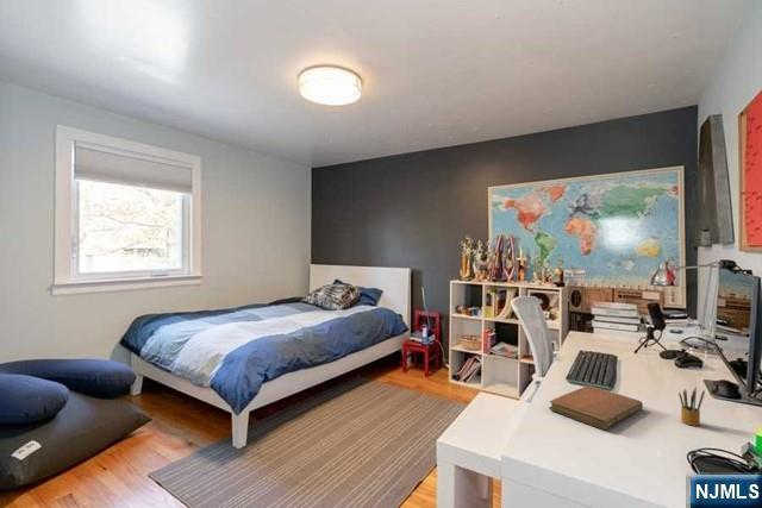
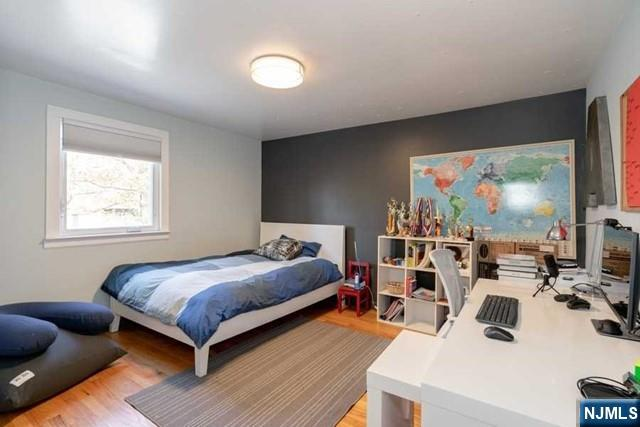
- notebook (595, 404)
- pencil box (691, 406)
